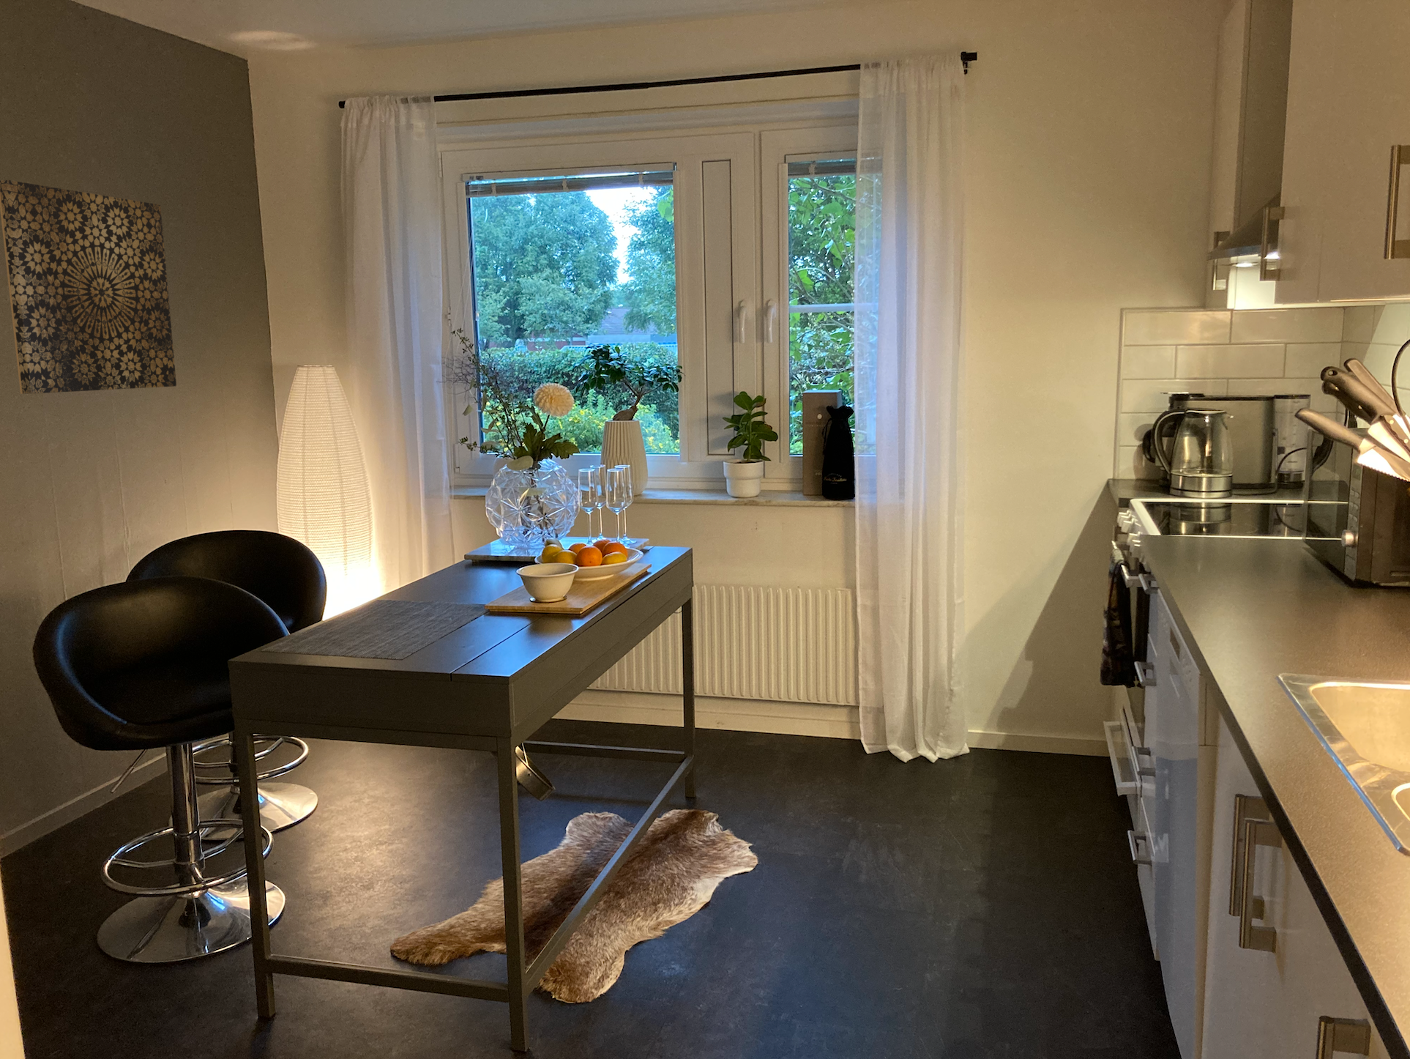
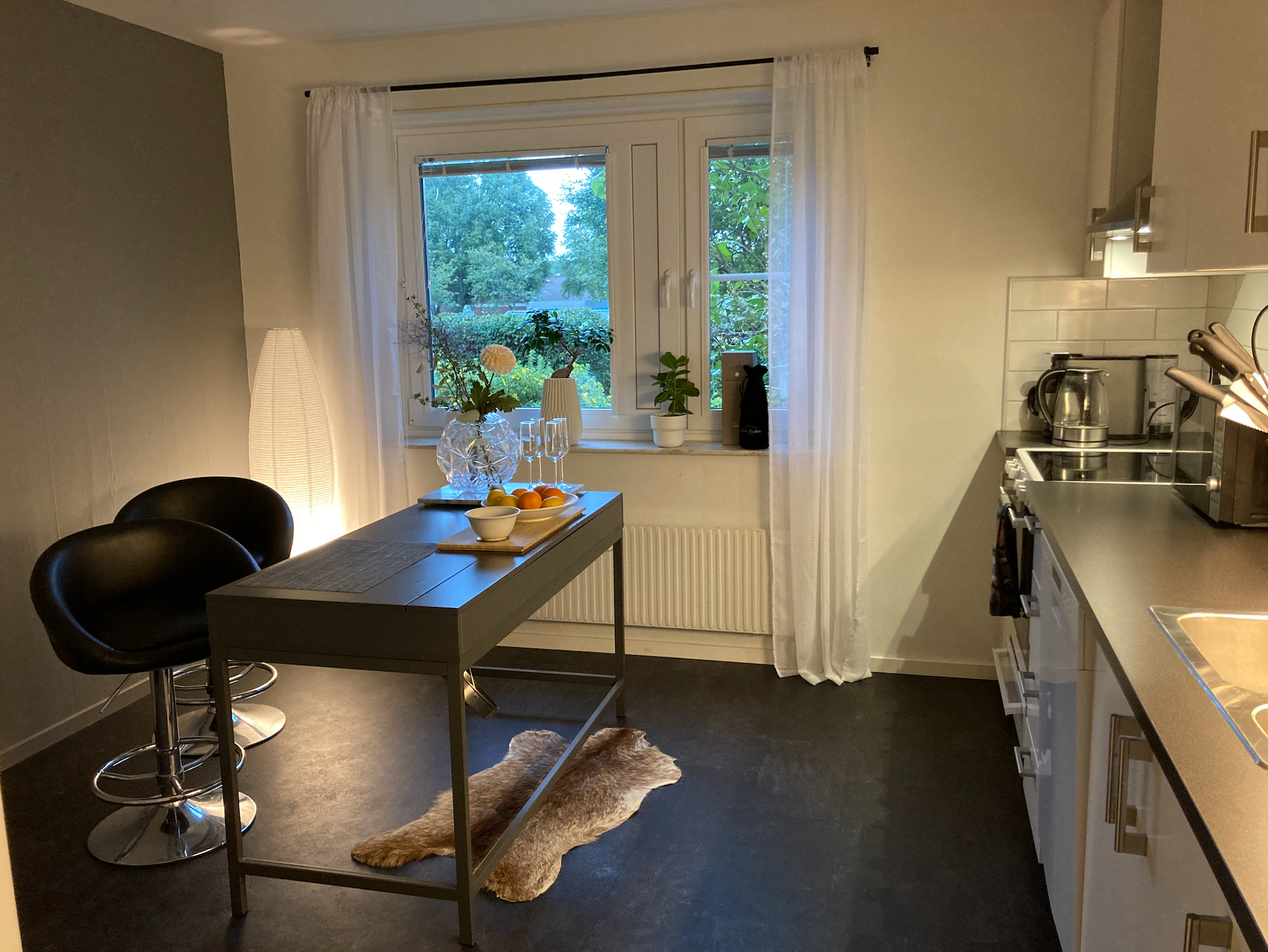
- wall art (96, 293)
